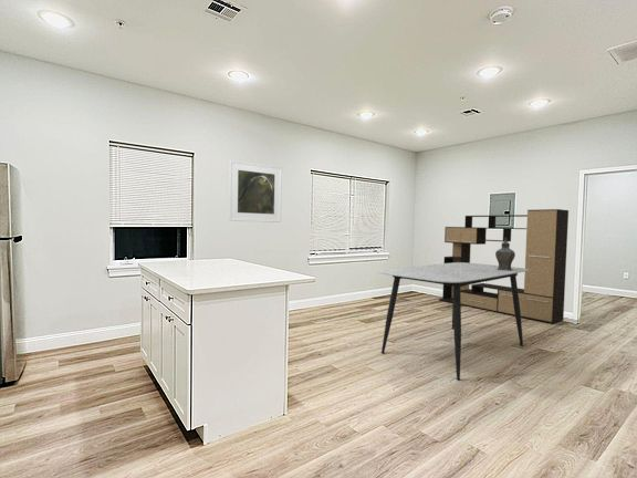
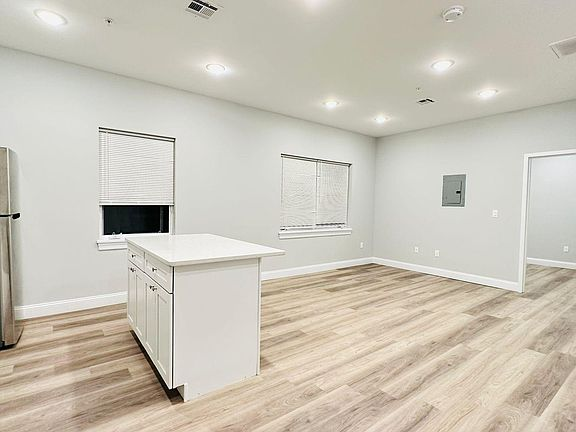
- dining table (456, 309)
- media console (484, 243)
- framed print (255, 193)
- decorative urn (504, 253)
